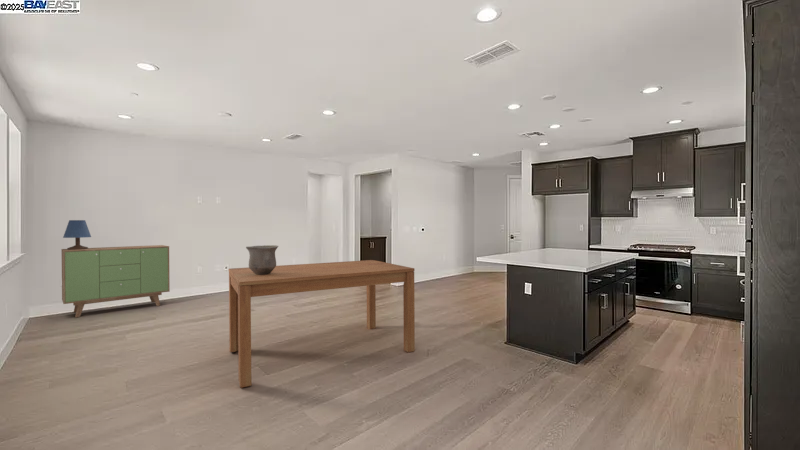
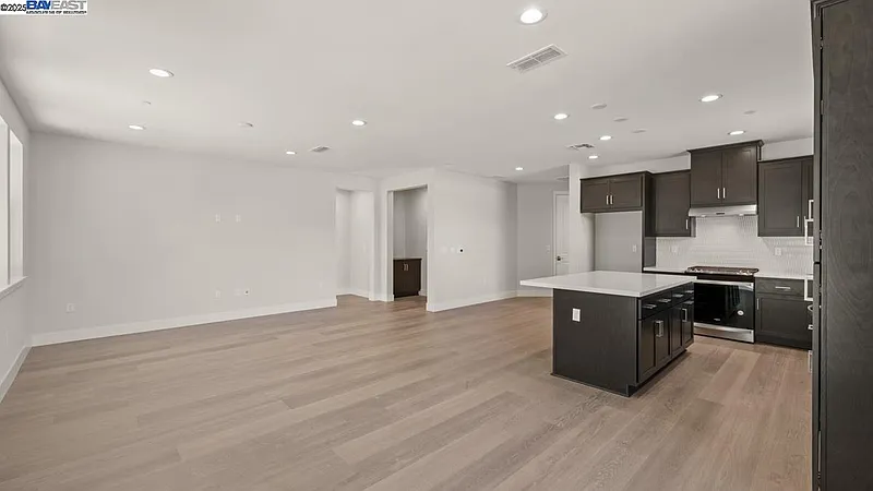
- sideboard (118, 278)
- dining table (317, 290)
- table lamp (77, 234)
- ceramic pot (262, 259)
